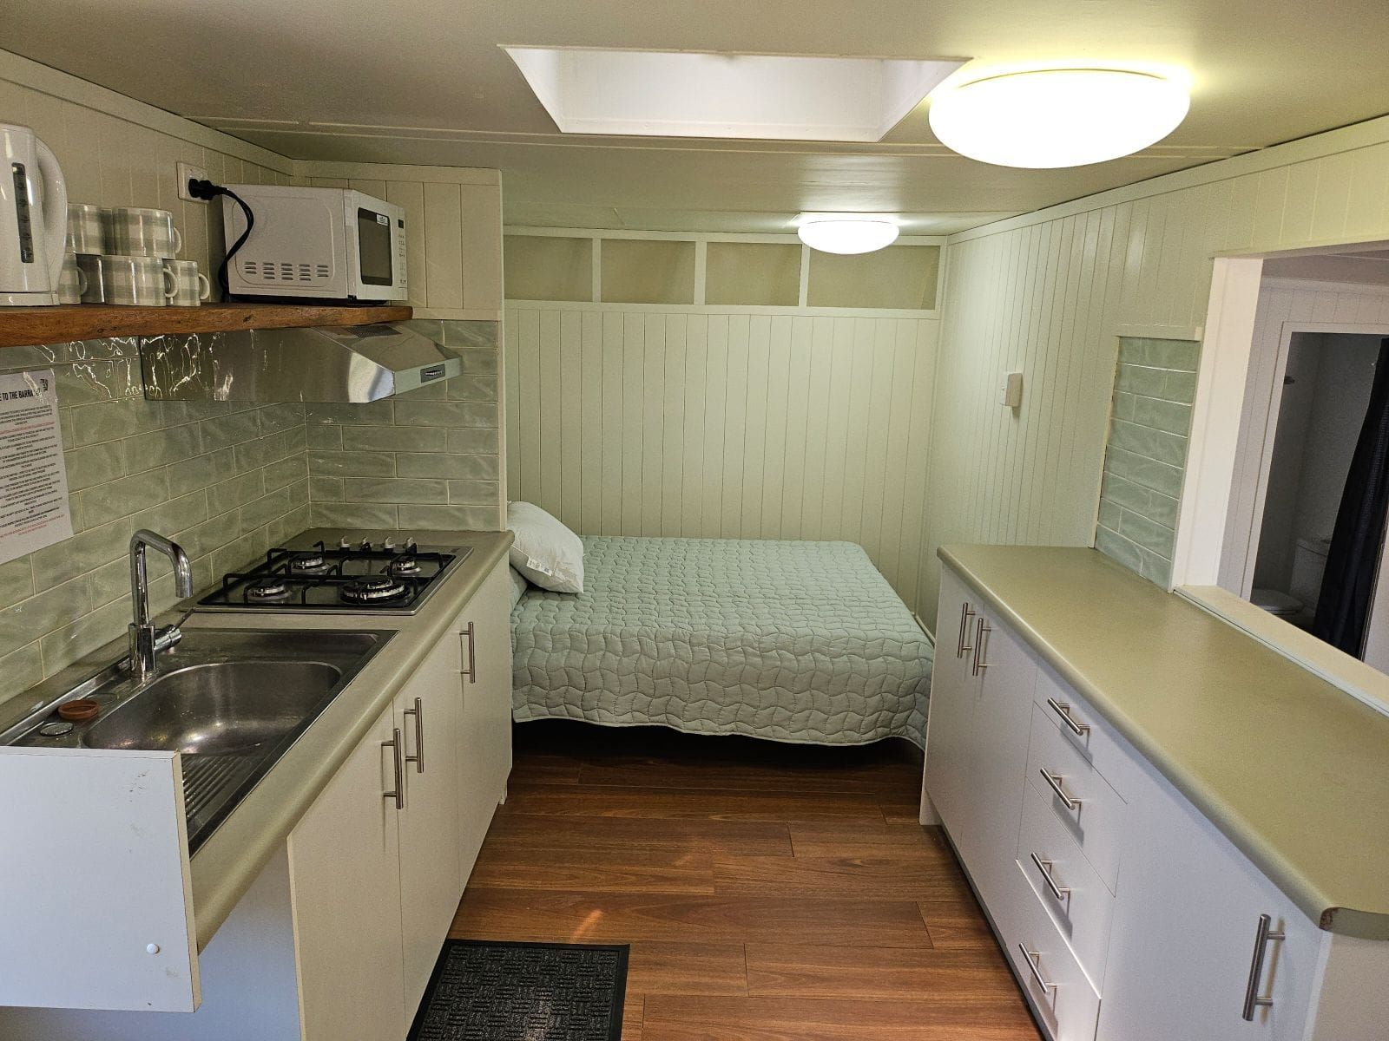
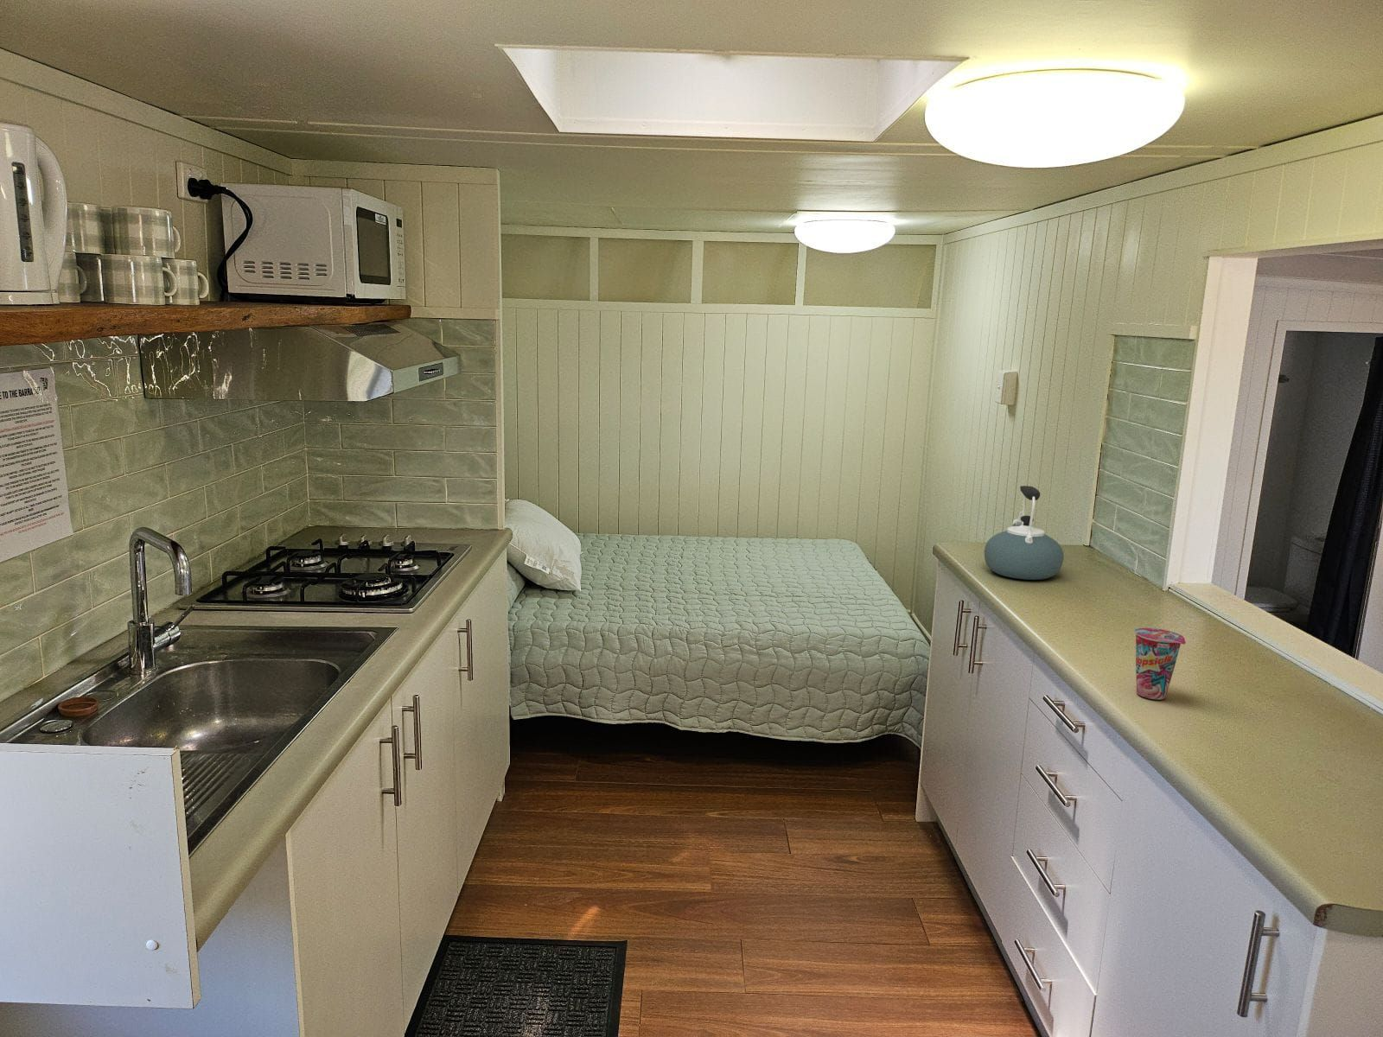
+ cup (1158, 664)
+ kettle (1025, 529)
